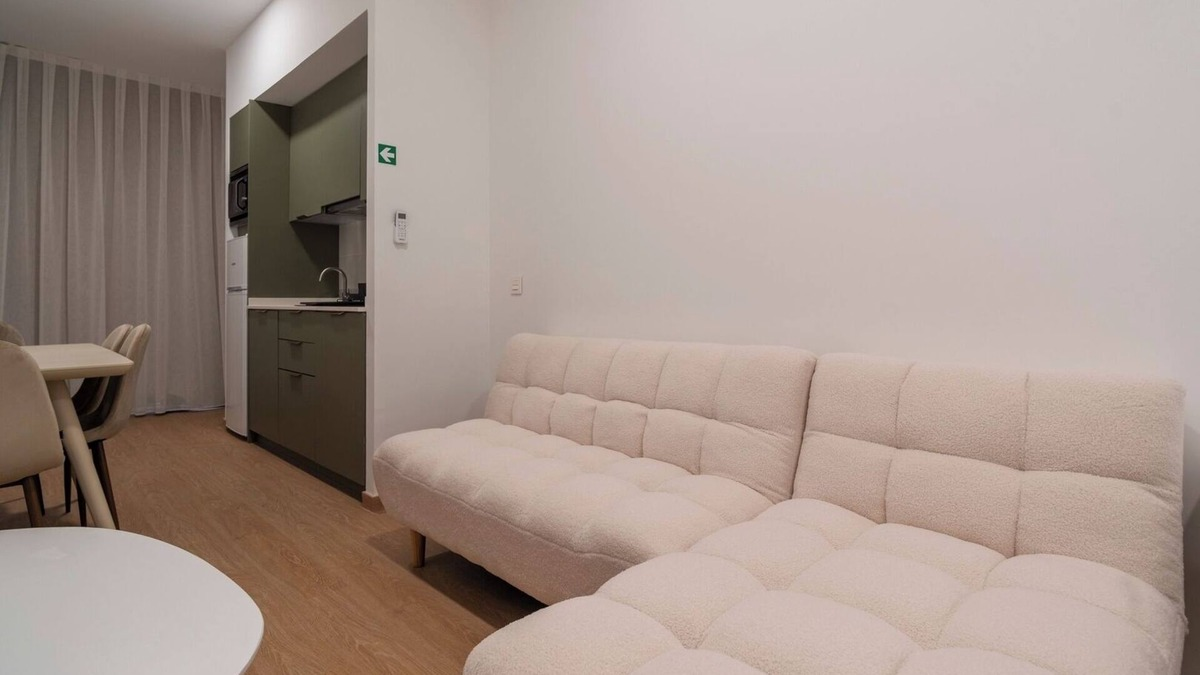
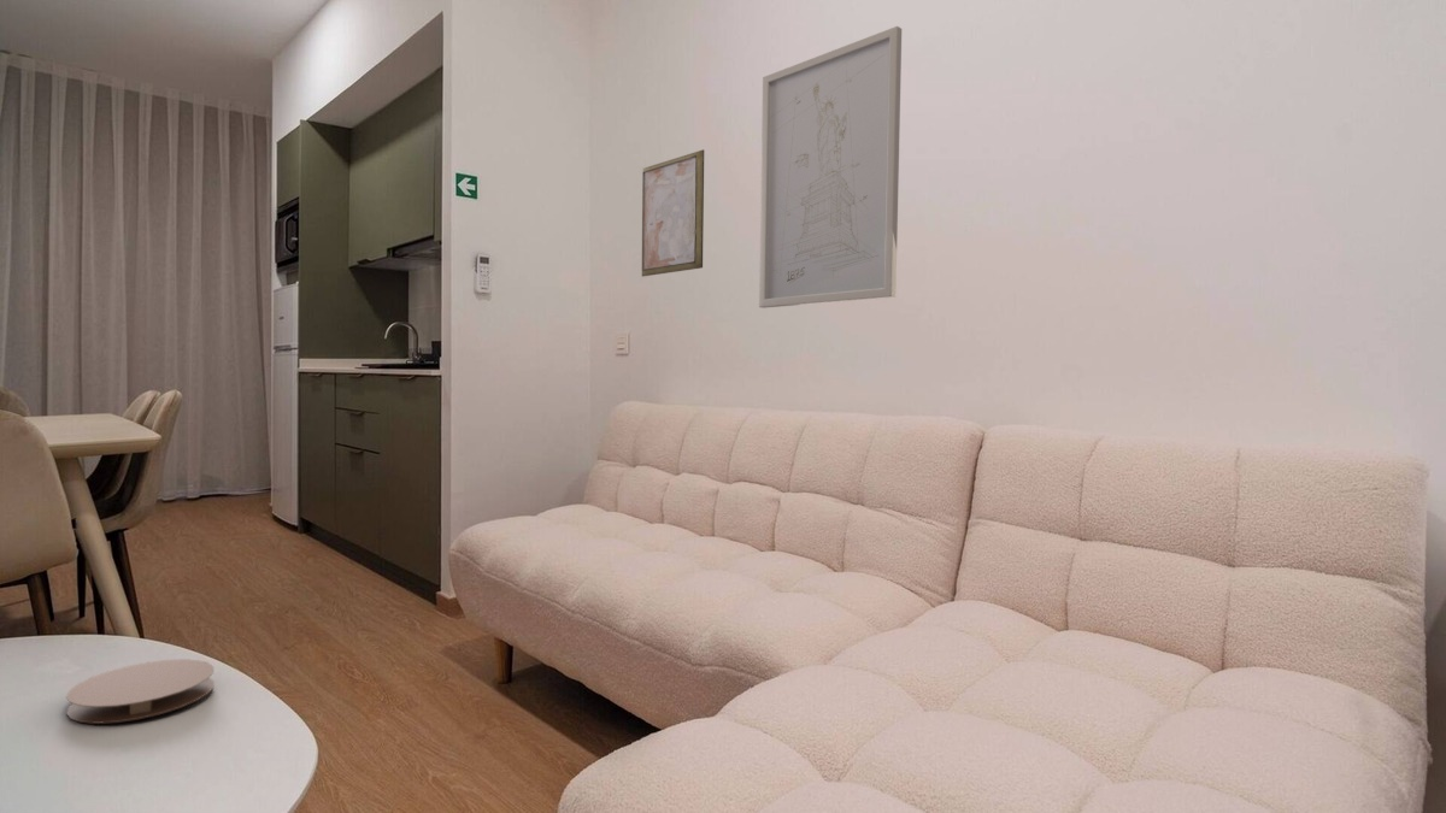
+ coaster (143, 688)
+ wall art (824, 178)
+ wall art (669, 216)
